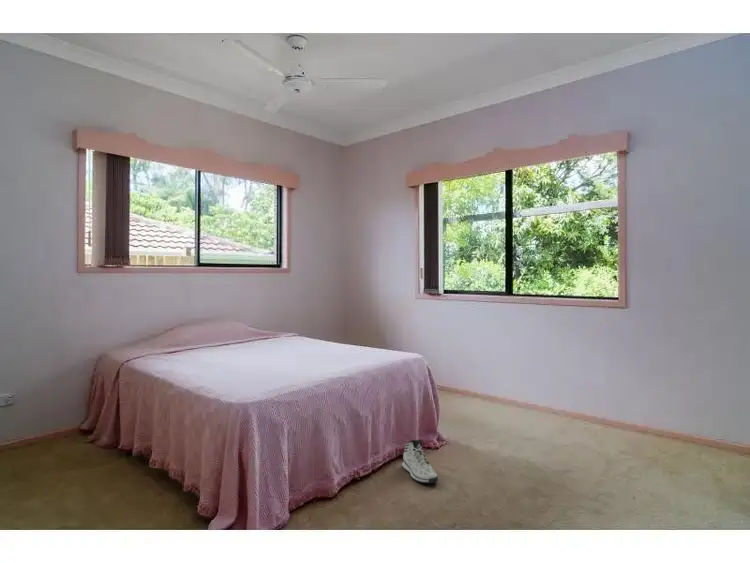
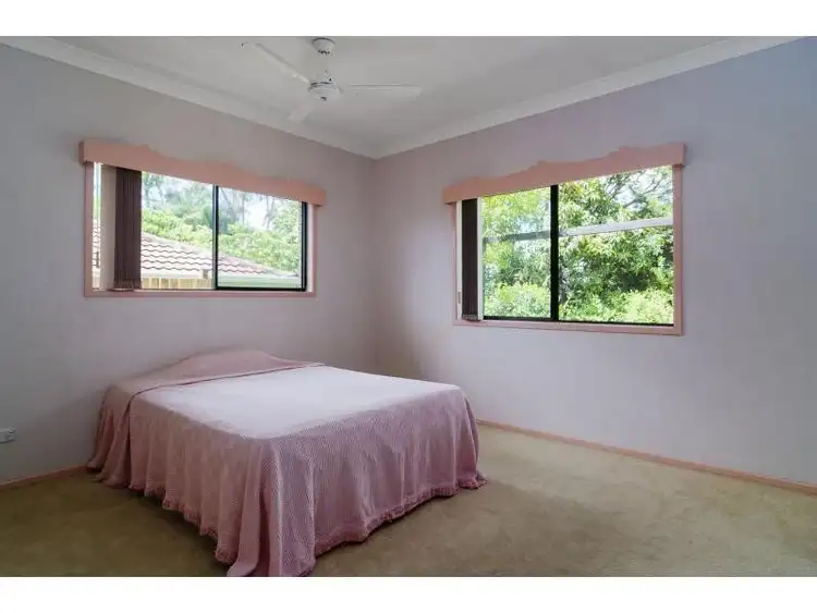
- sneaker (418, 458)
